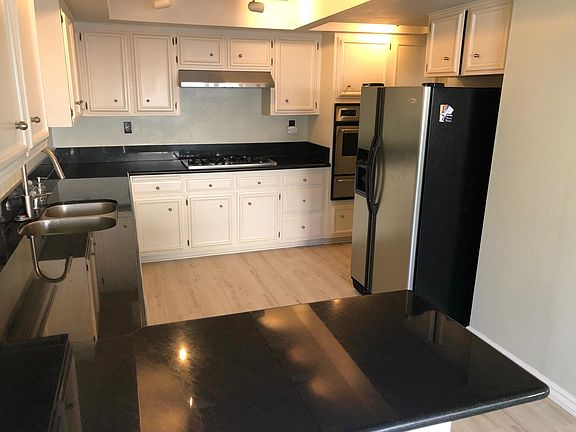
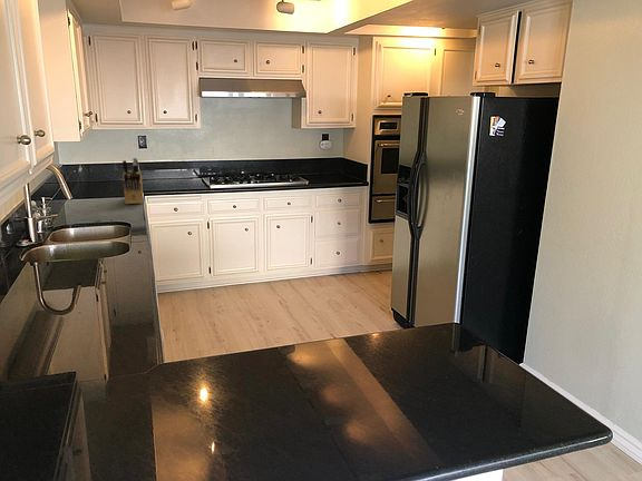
+ knife block (133, 179)
